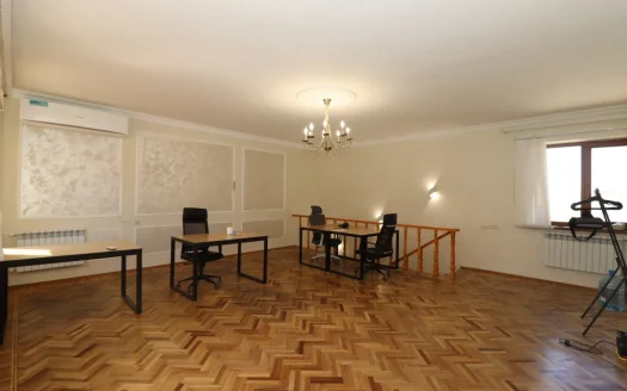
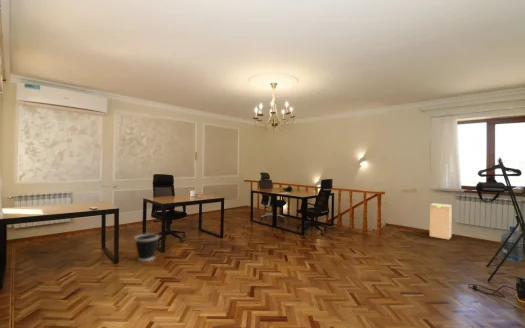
+ cardboard box (440, 220)
+ wastebasket (146, 247)
